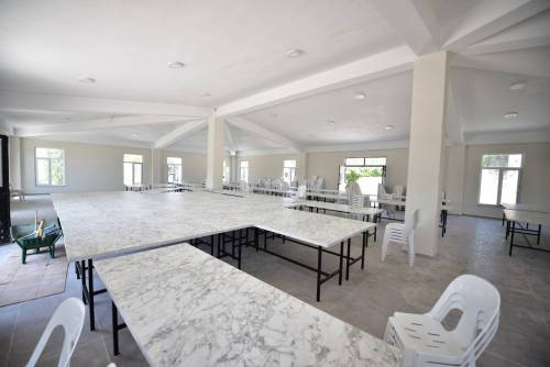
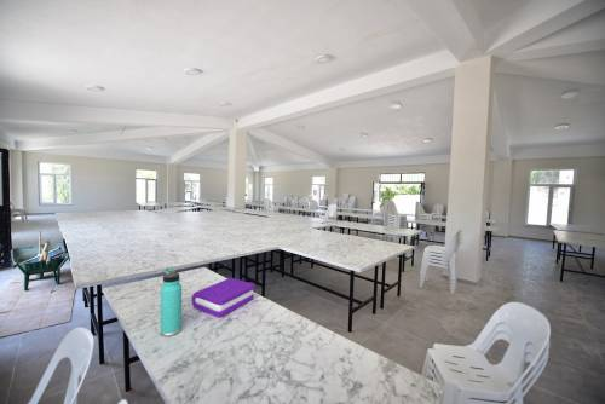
+ book (224, 295)
+ thermos bottle (171, 300)
